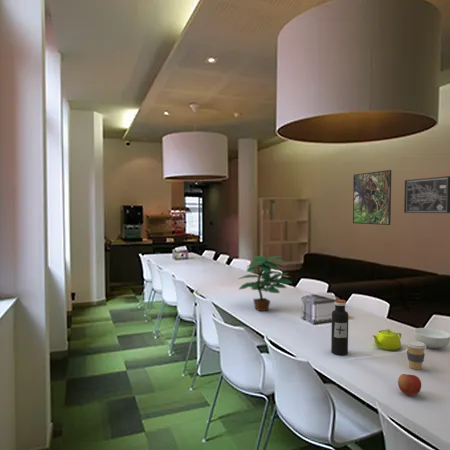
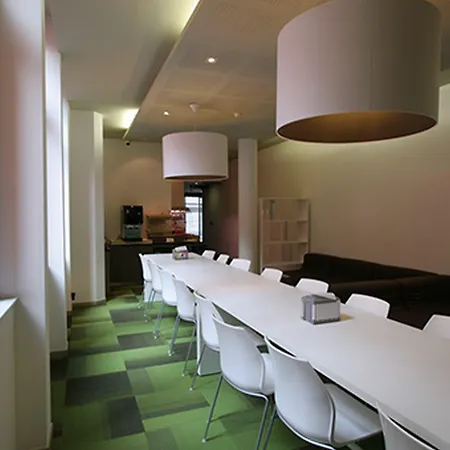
- coffee cup (415, 355)
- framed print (370, 198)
- wall art (426, 195)
- potted plant (265, 283)
- teapot (386, 338)
- apple (409, 383)
- cereal bowl (431, 339)
- water bottle (339, 327)
